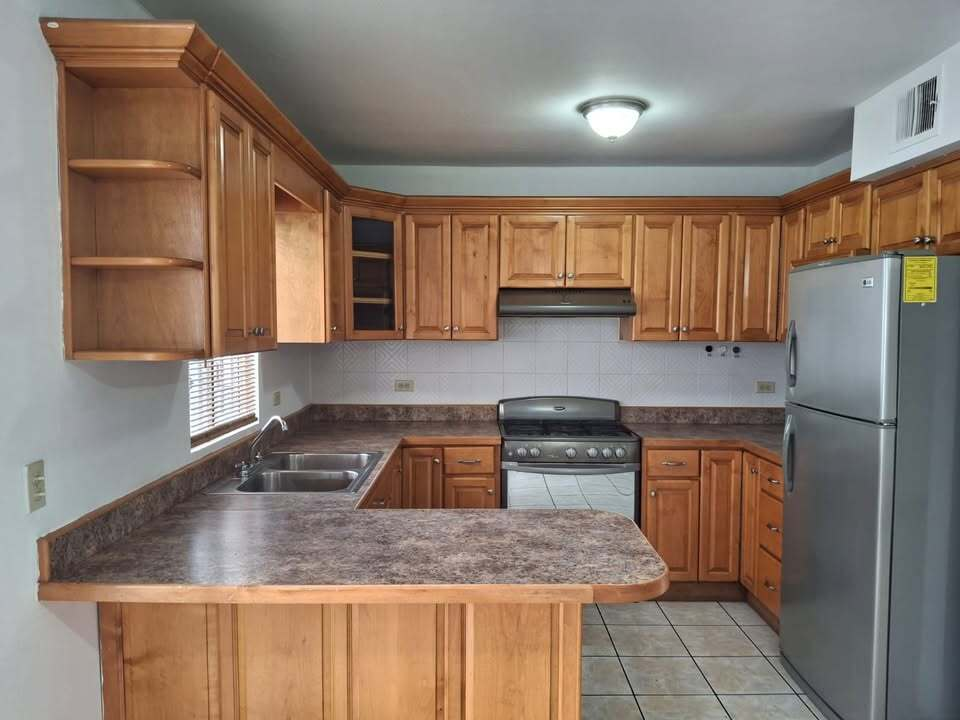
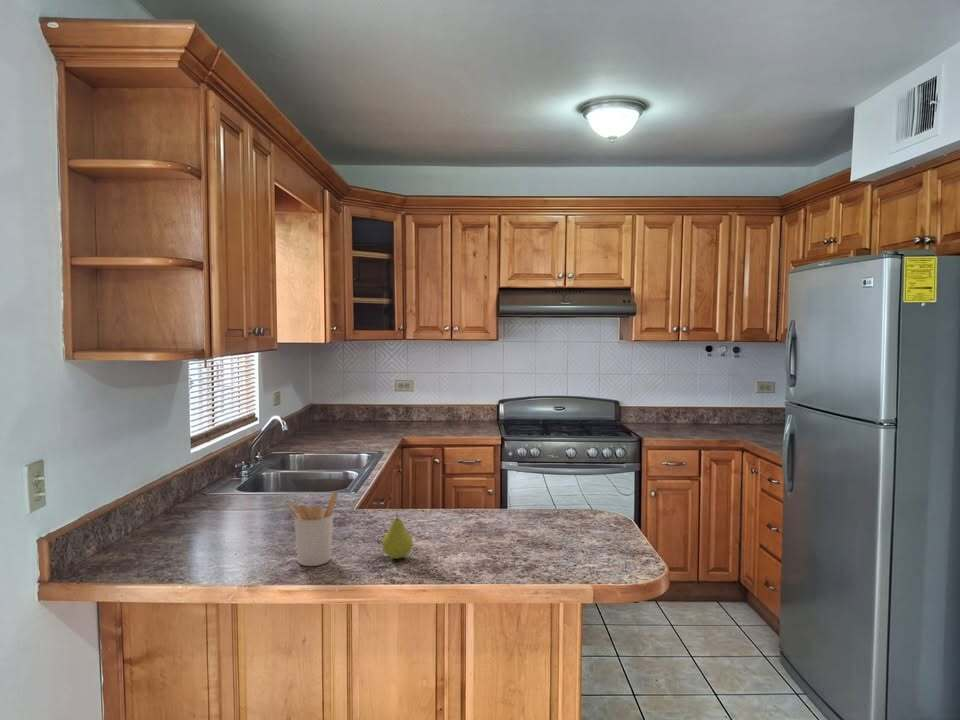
+ fruit (397, 535)
+ utensil holder (312, 529)
